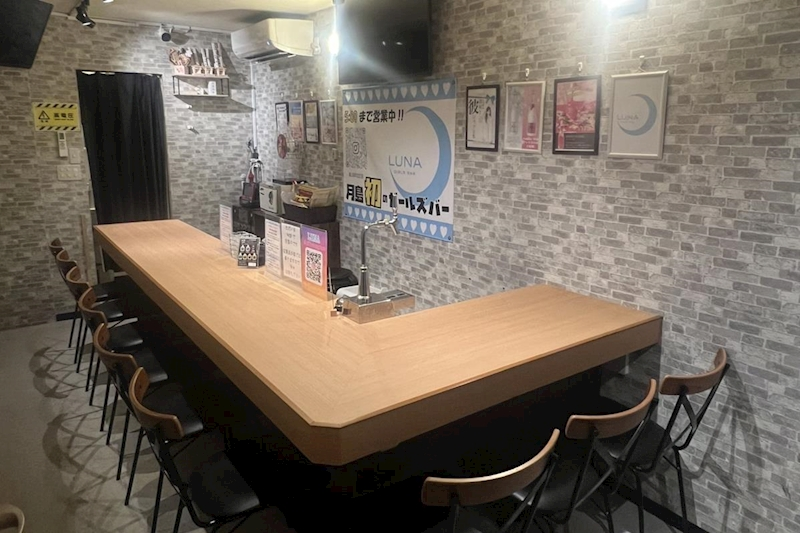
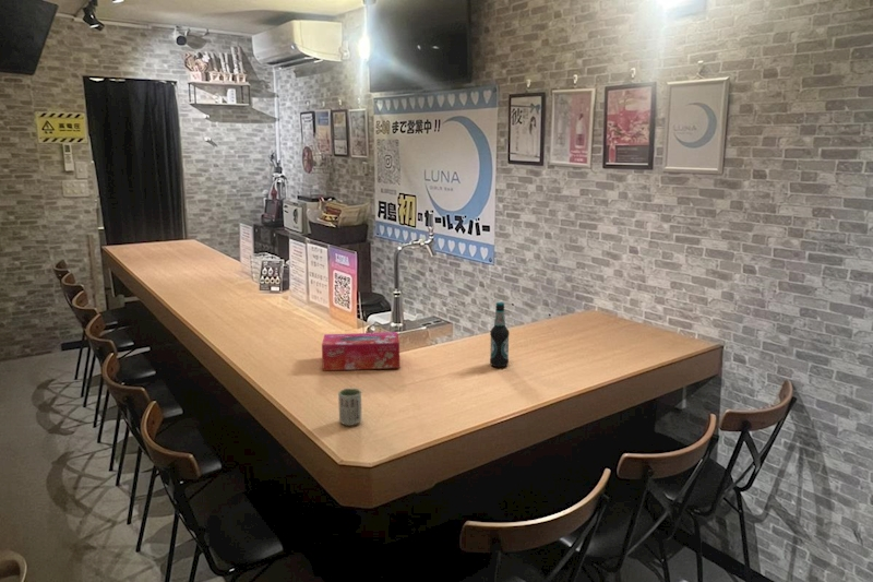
+ tissue box (361, 351)
+ bottle (499, 334)
+ cup (350, 406)
